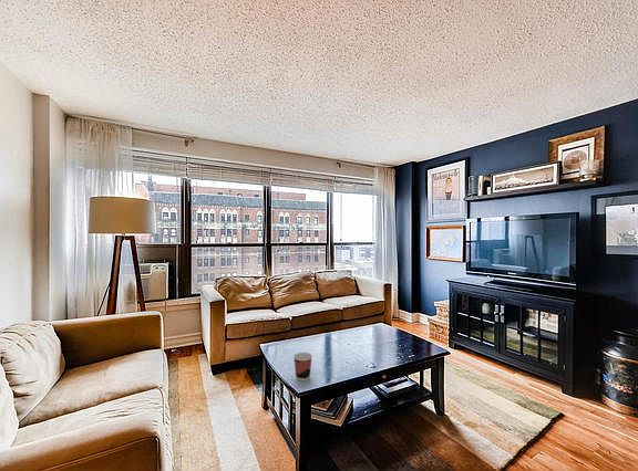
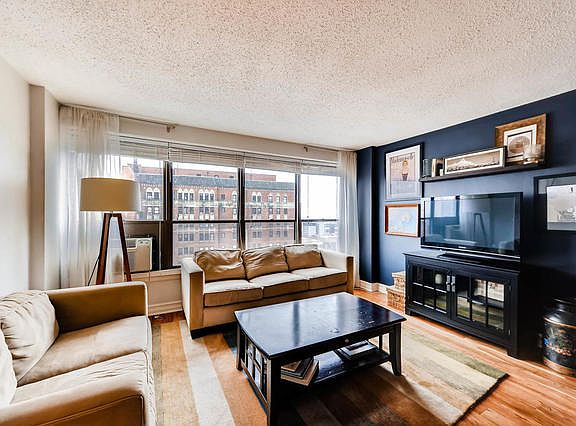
- cup (302, 366)
